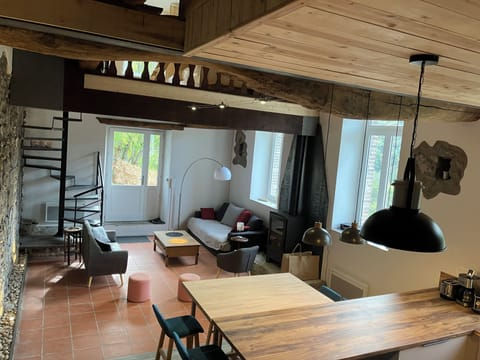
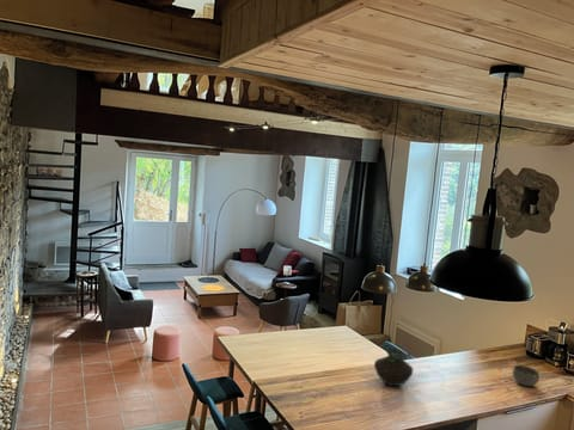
+ vase (393, 367)
+ bowl (525, 376)
